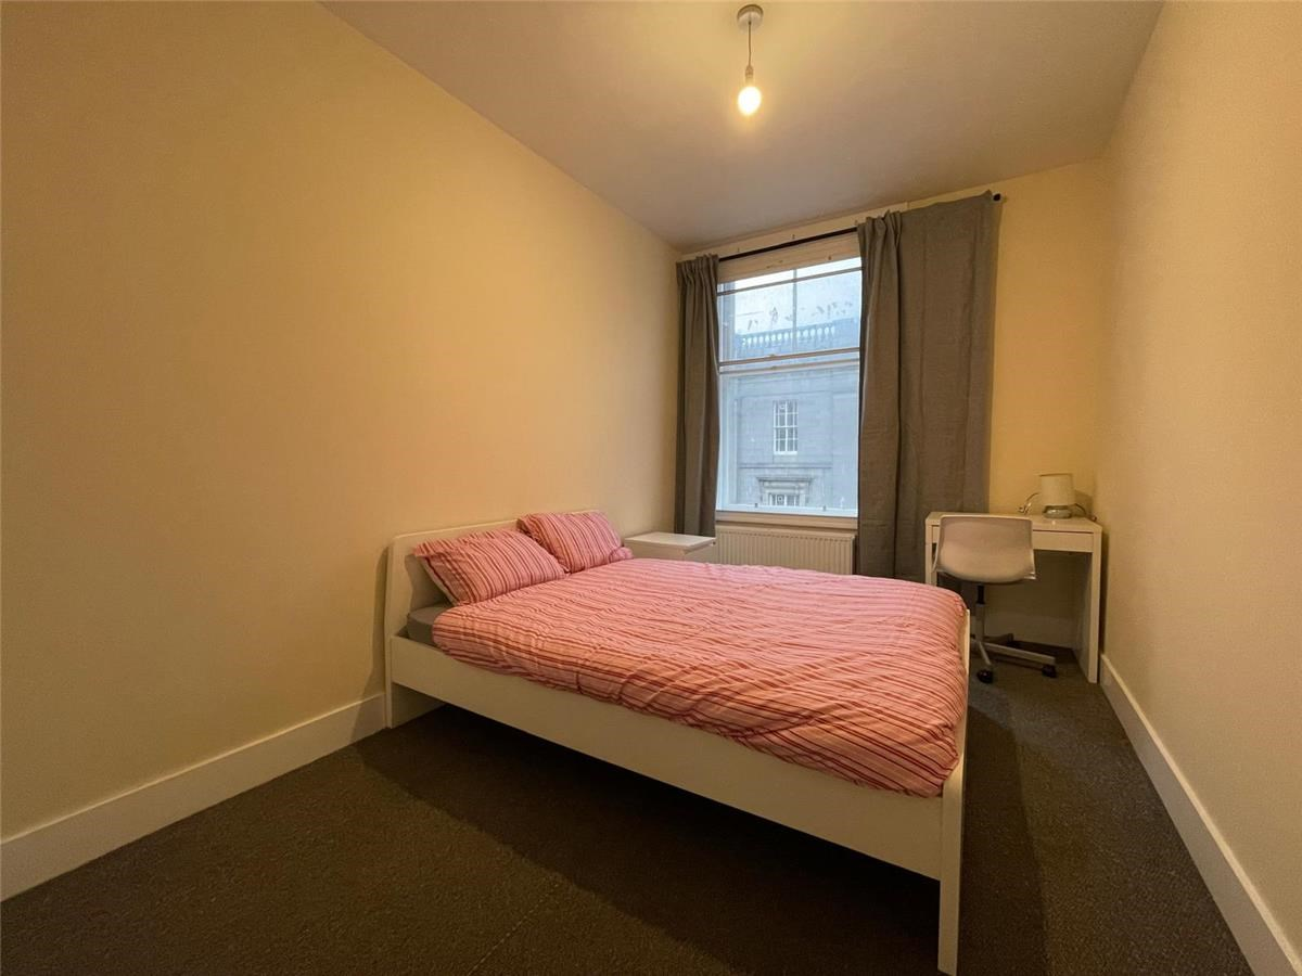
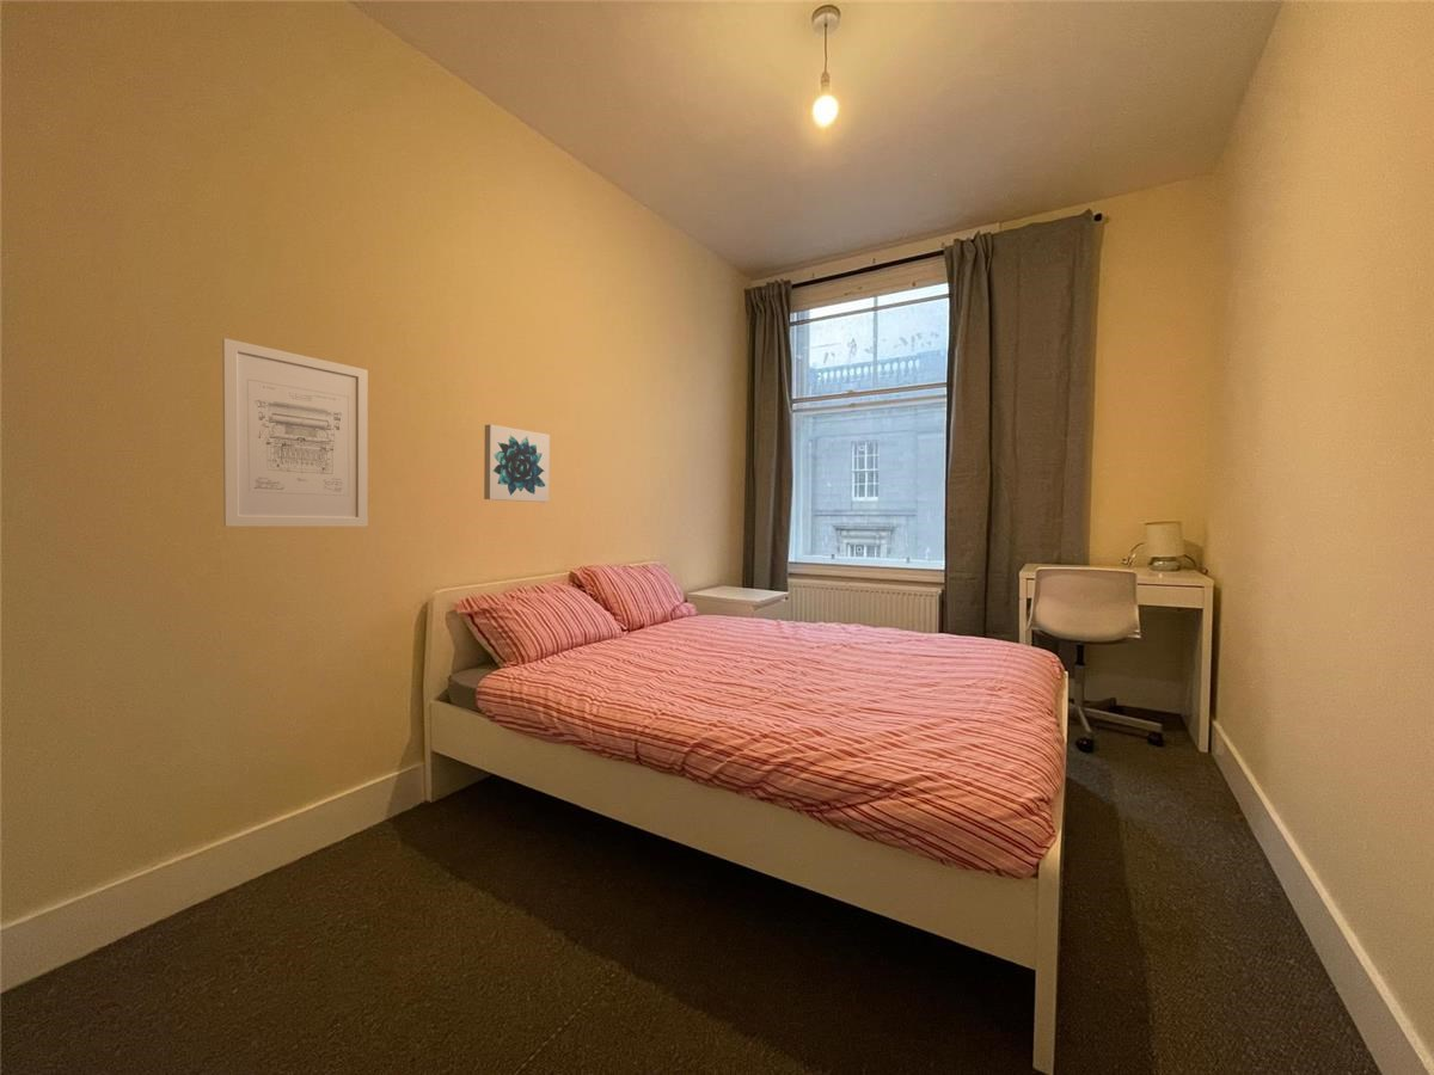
+ wall art (517, 465)
+ wall art (301, 441)
